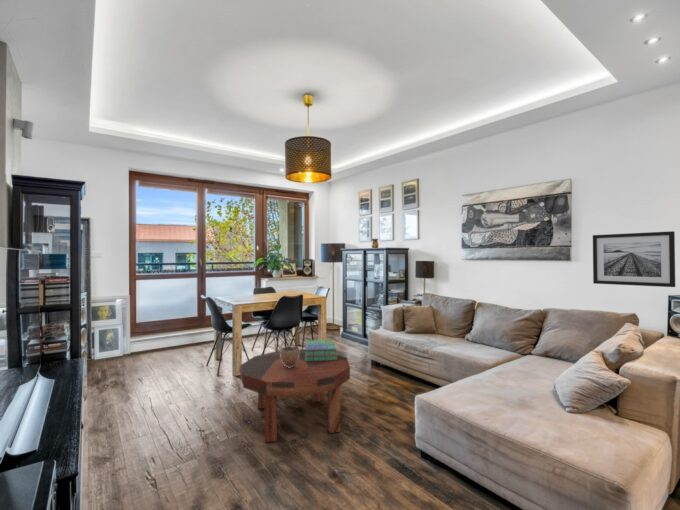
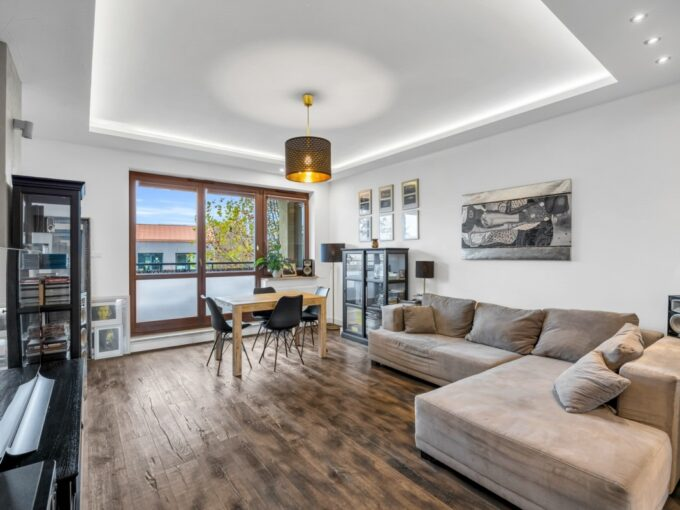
- decorative bowl (289, 357)
- stack of books (320, 349)
- wall art (631, 259)
- coffee table (296, 390)
